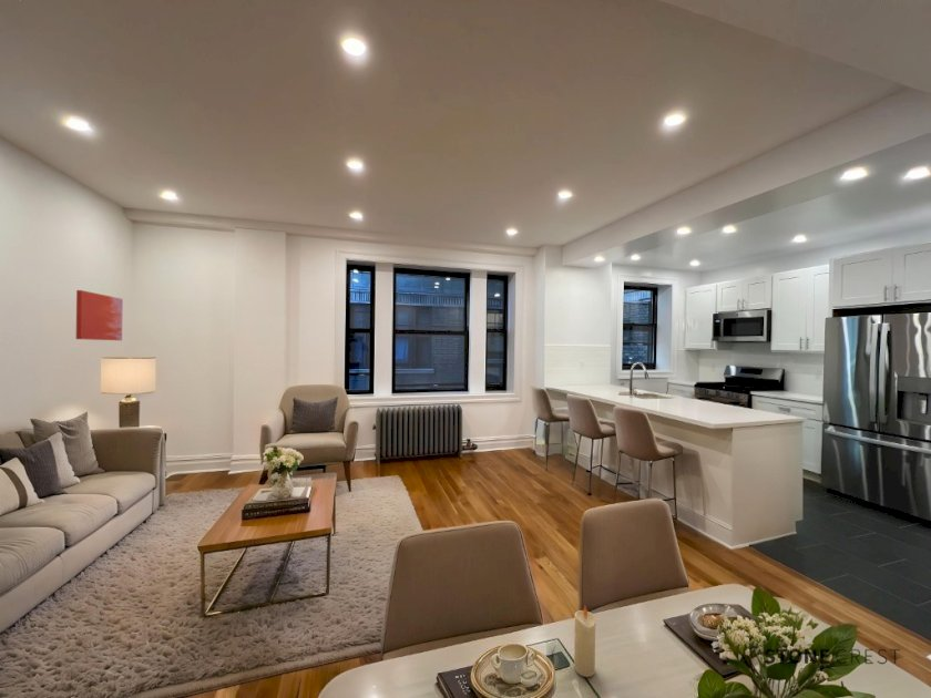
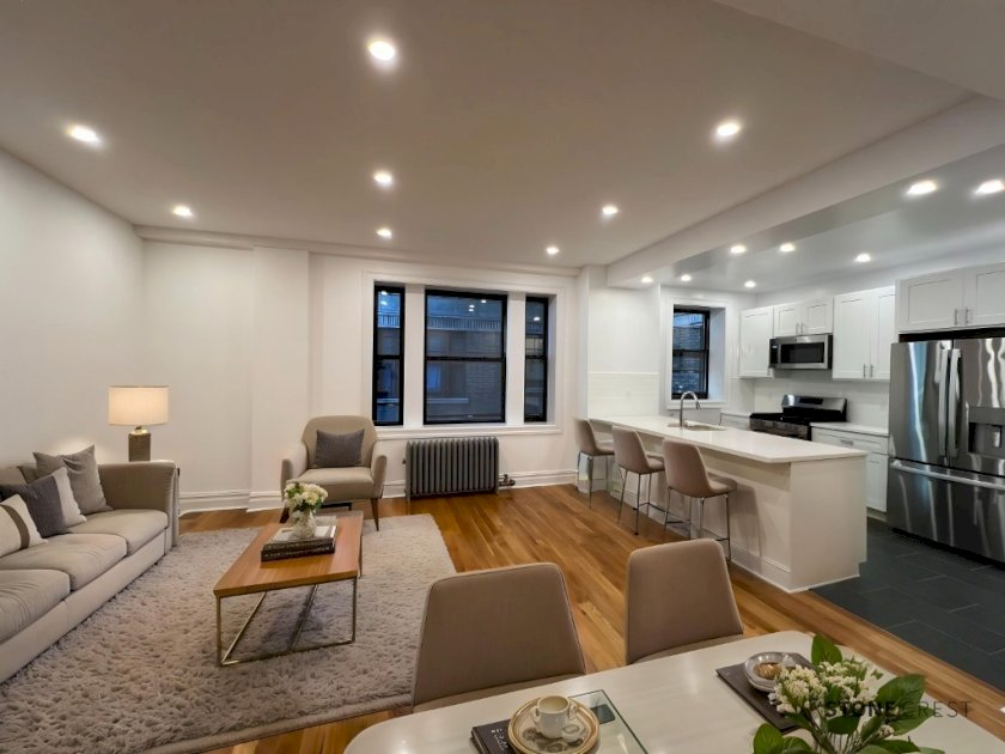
- wall art (101, 317)
- candle (584, 636)
